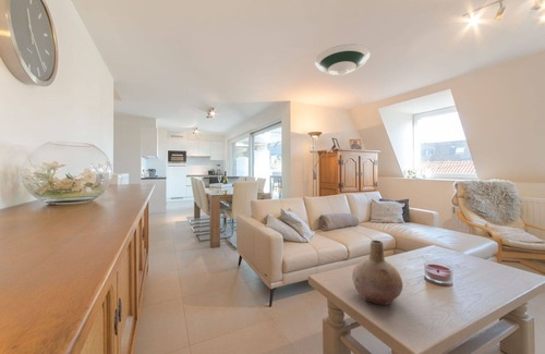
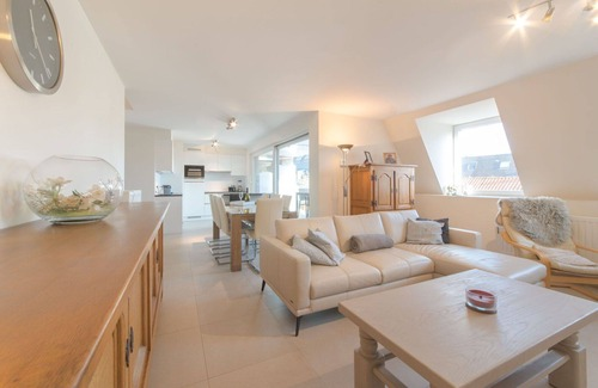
- vase (376, 269)
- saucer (341, 65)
